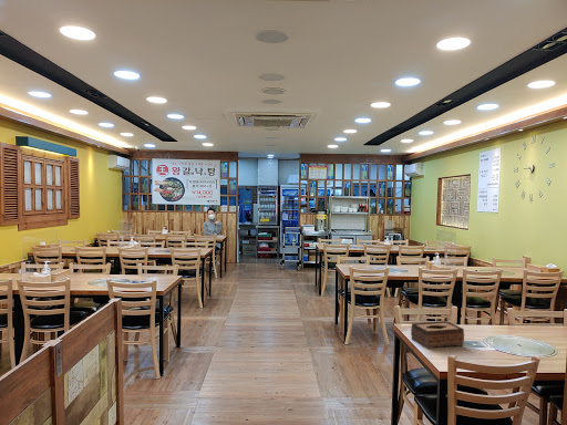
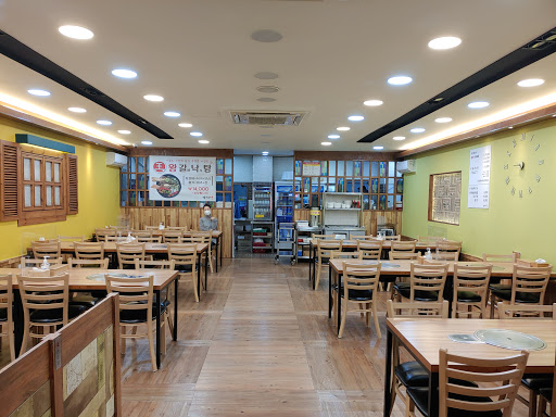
- tissue box (436, 334)
